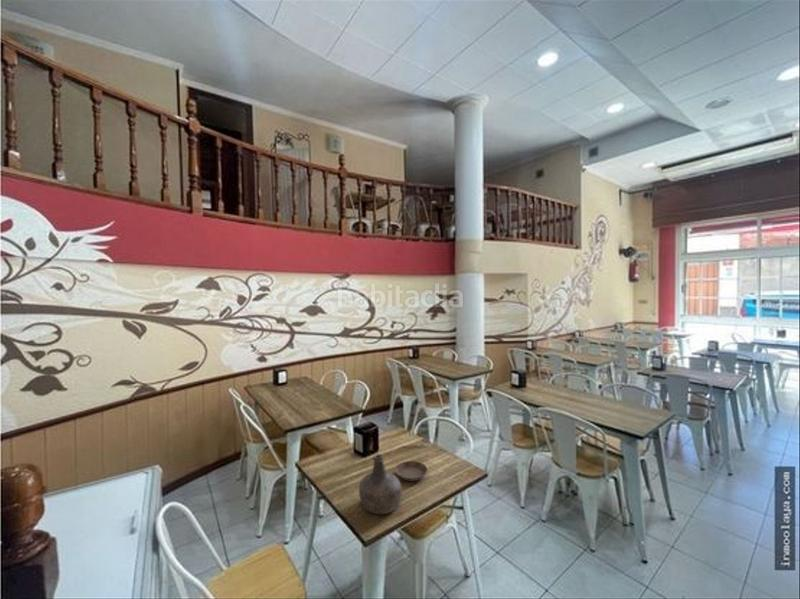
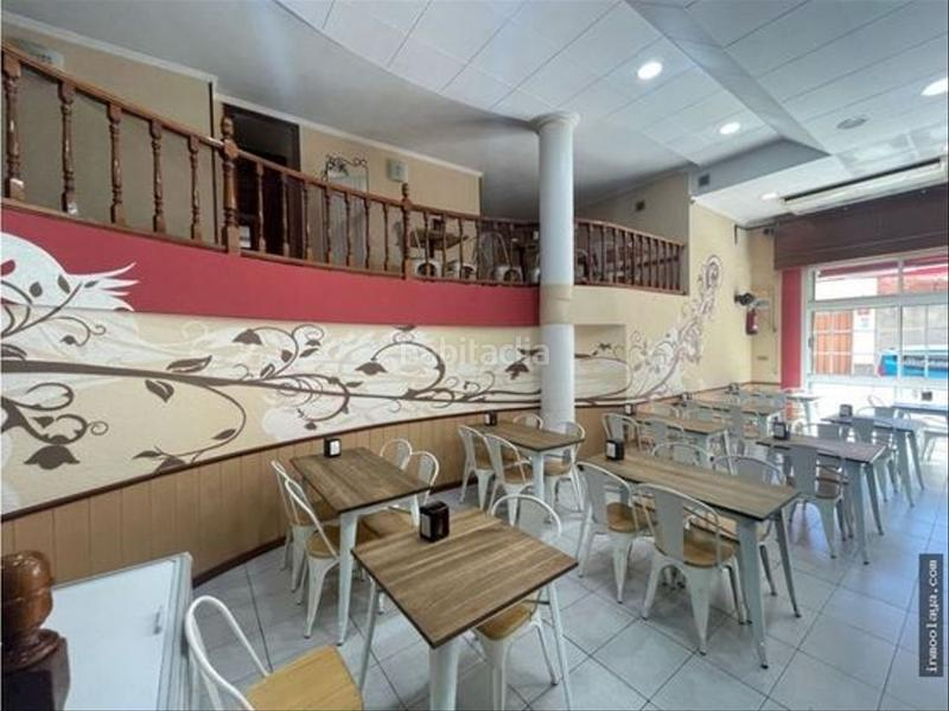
- saucer (411, 471)
- bottle (380, 480)
